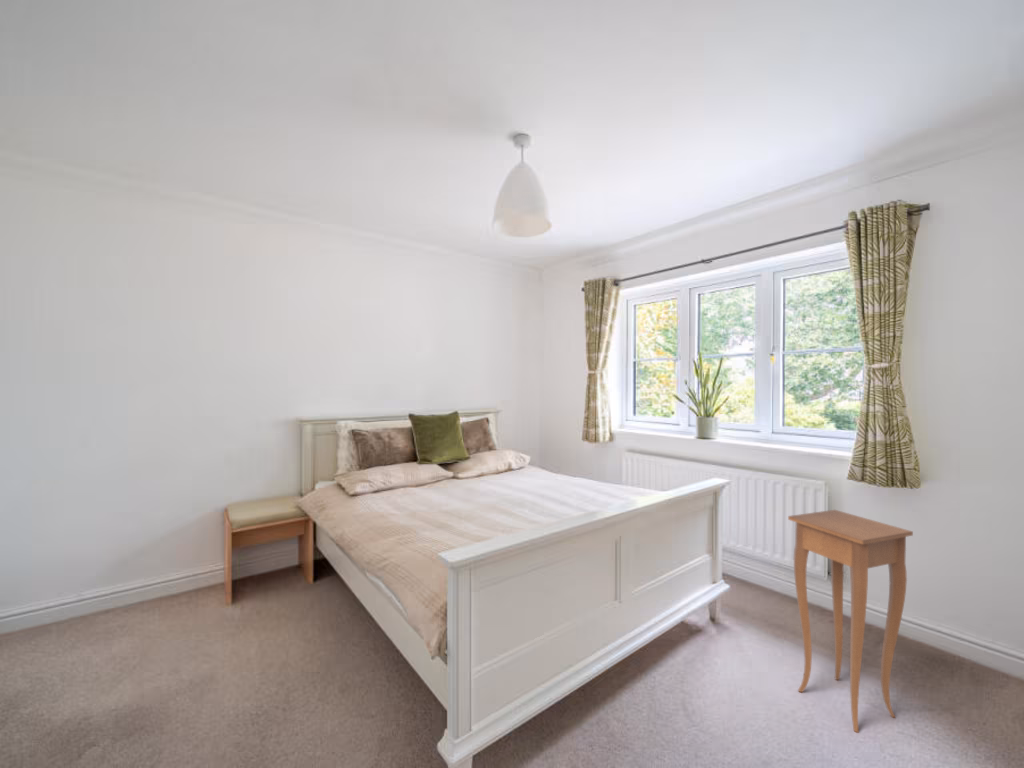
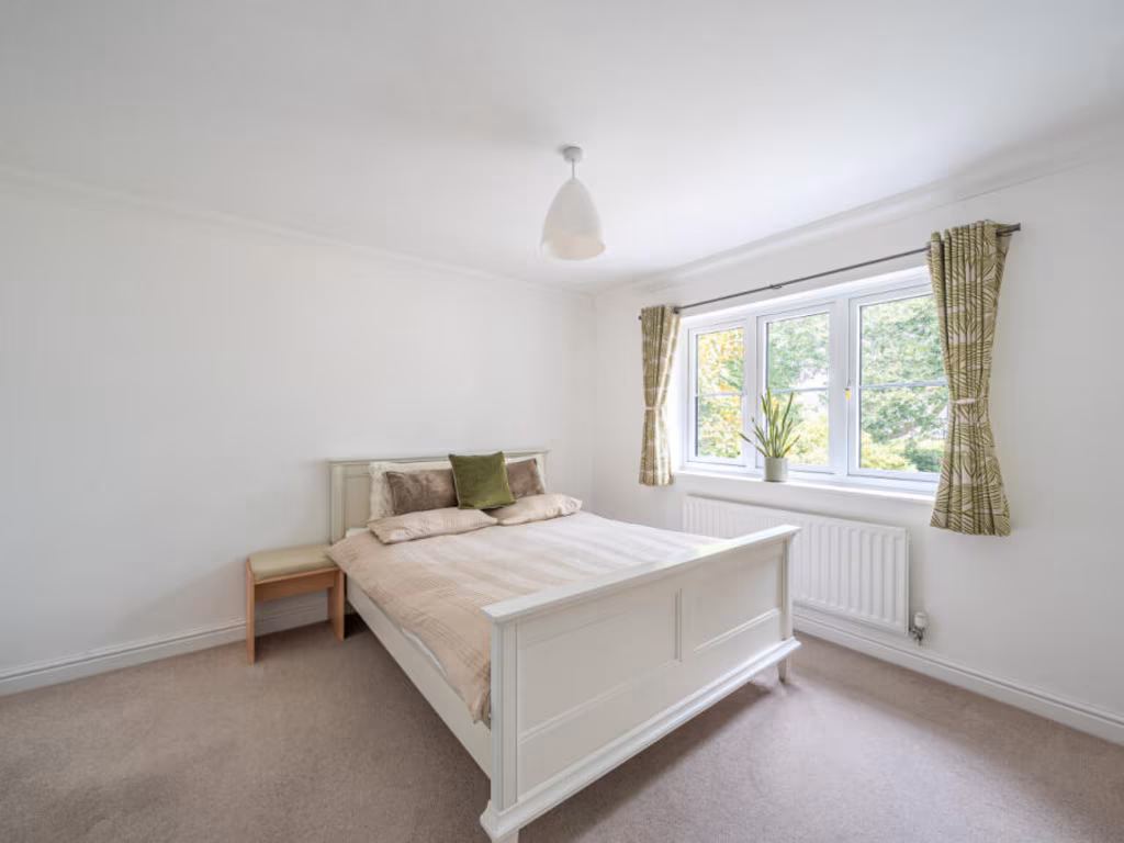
- side table (842, 613)
